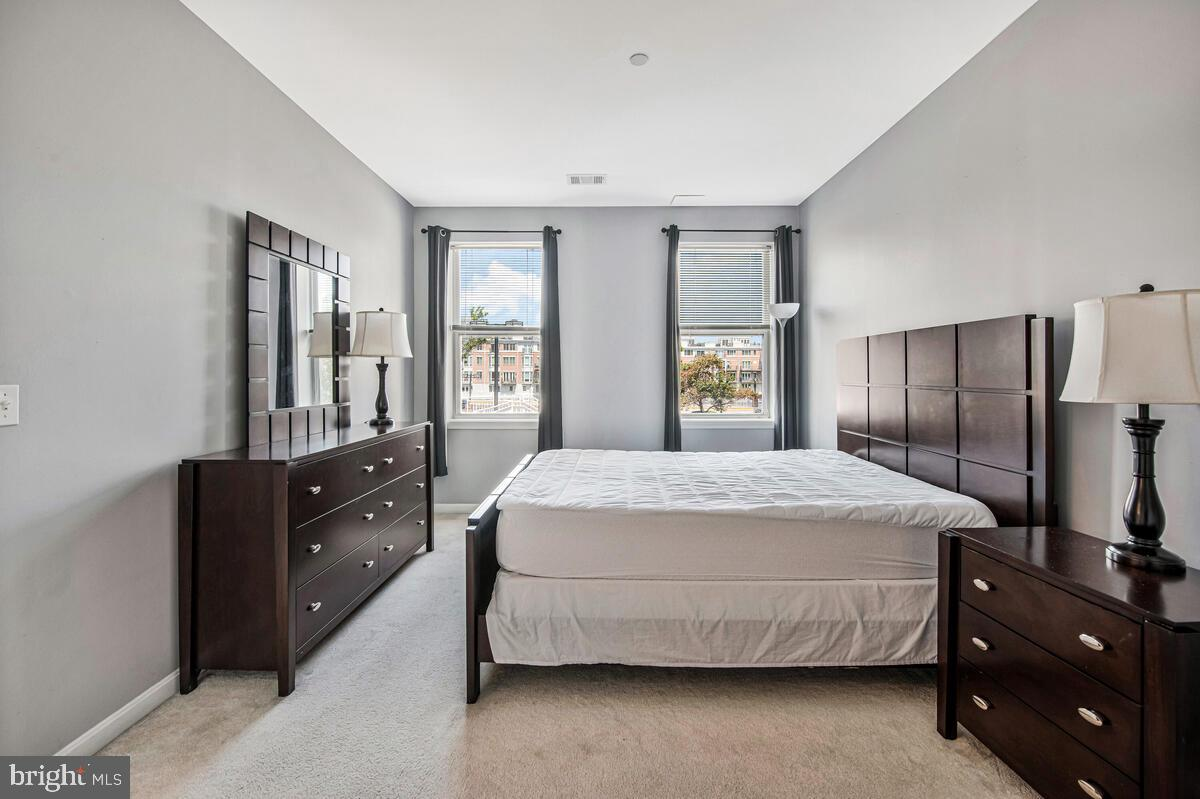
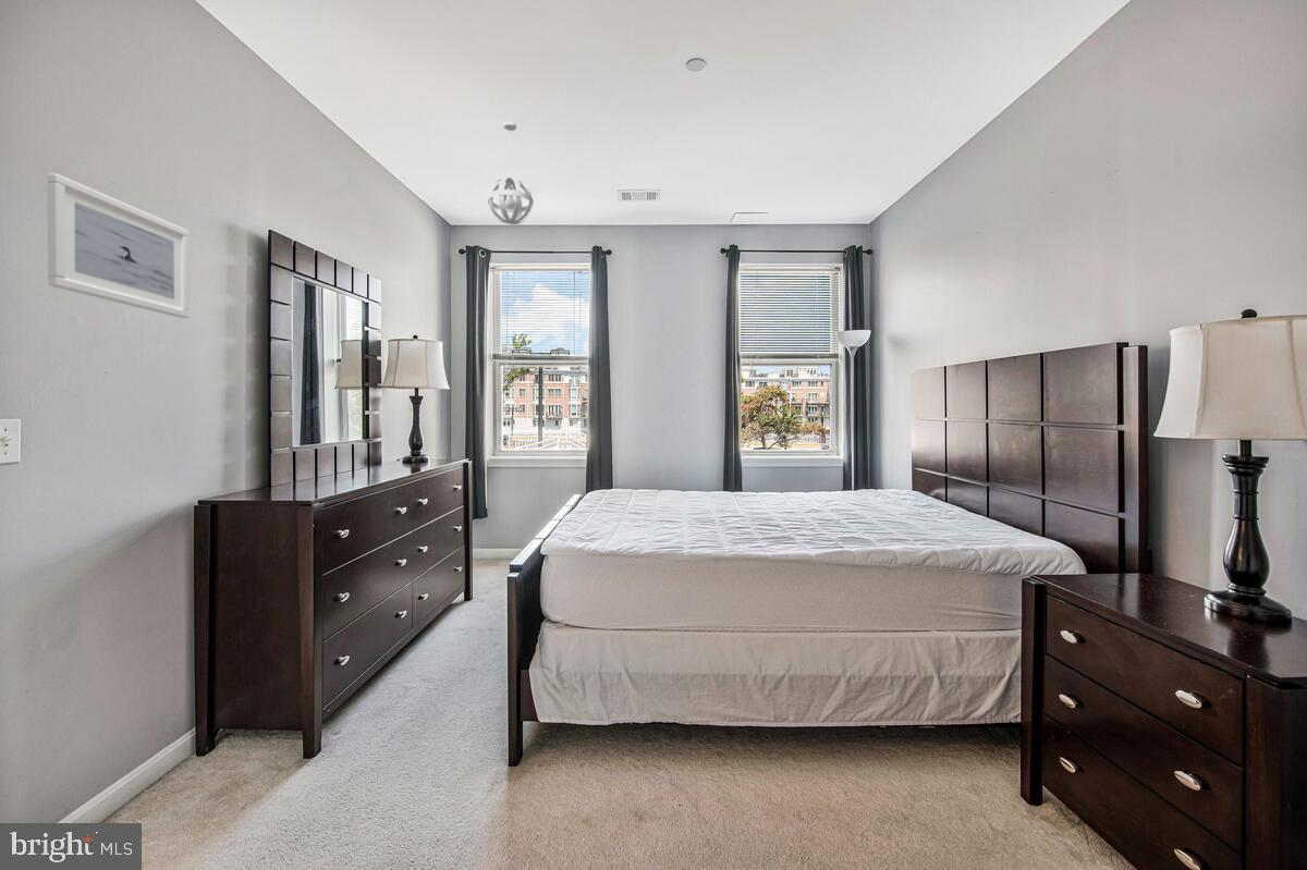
+ pendant light (511, 174)
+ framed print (126, 254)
